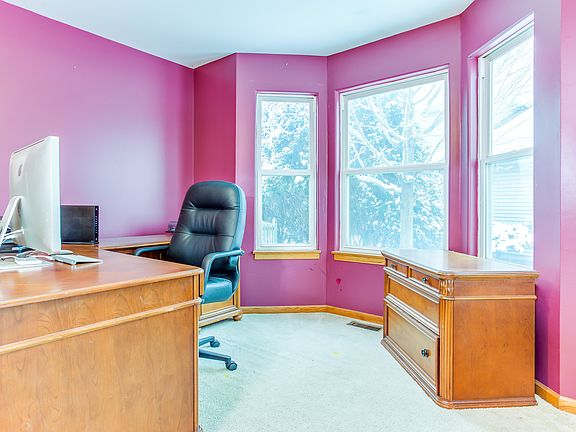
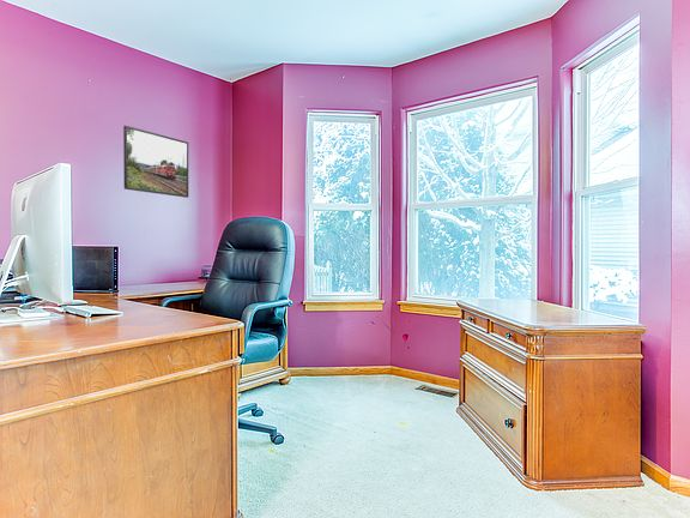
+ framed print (158, 163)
